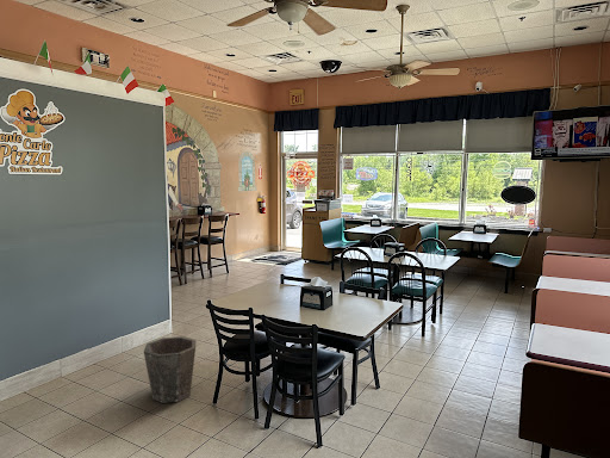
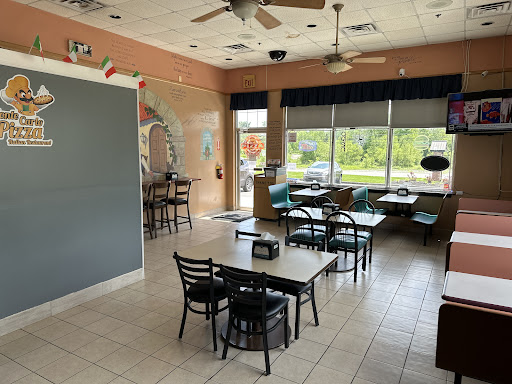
- waste bin (170, 370)
